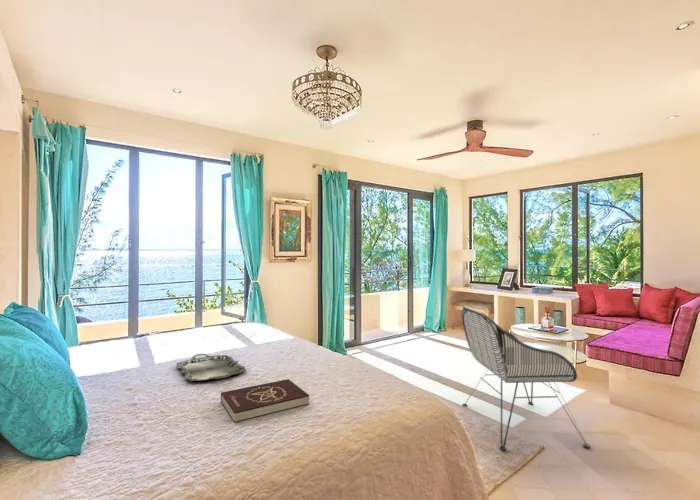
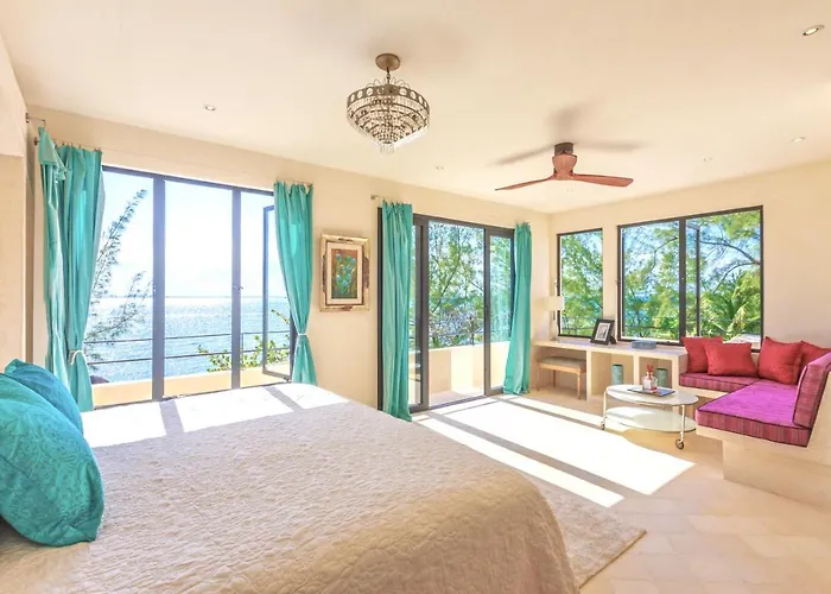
- book (264, 398)
- serving tray (210, 366)
- chair (515, 366)
